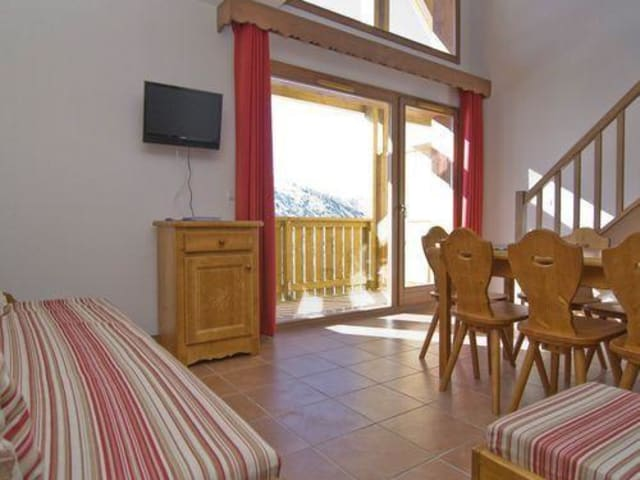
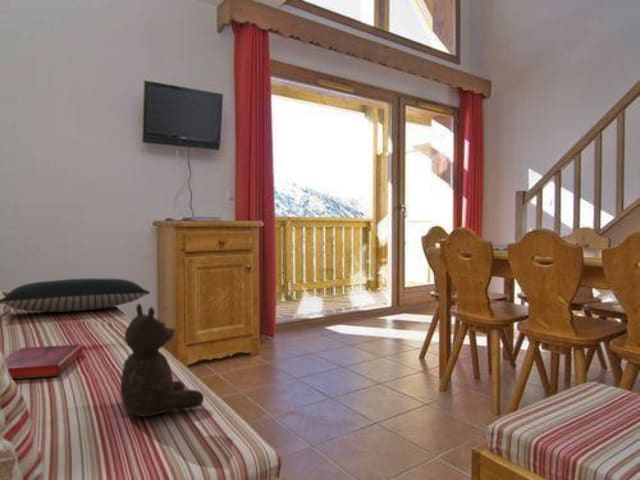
+ stuffed bear (161, 356)
+ hardback book (39, 360)
+ pillow (78, 294)
